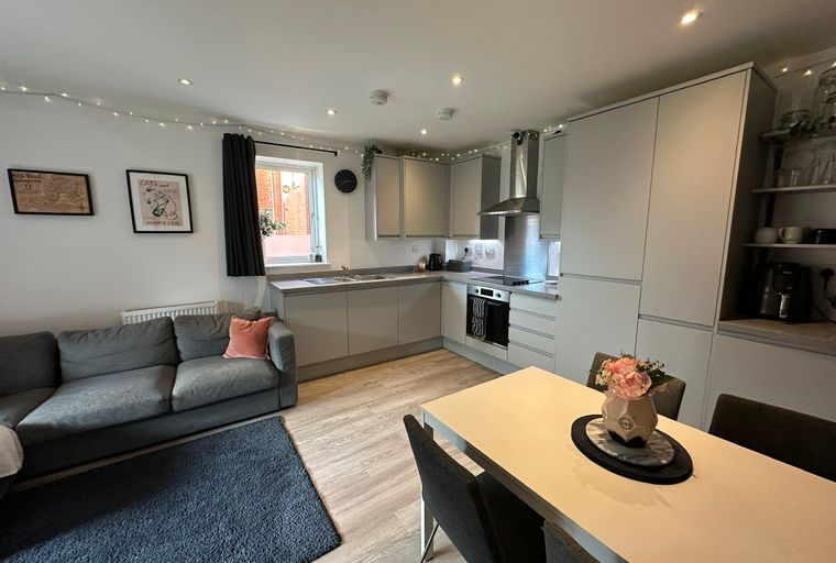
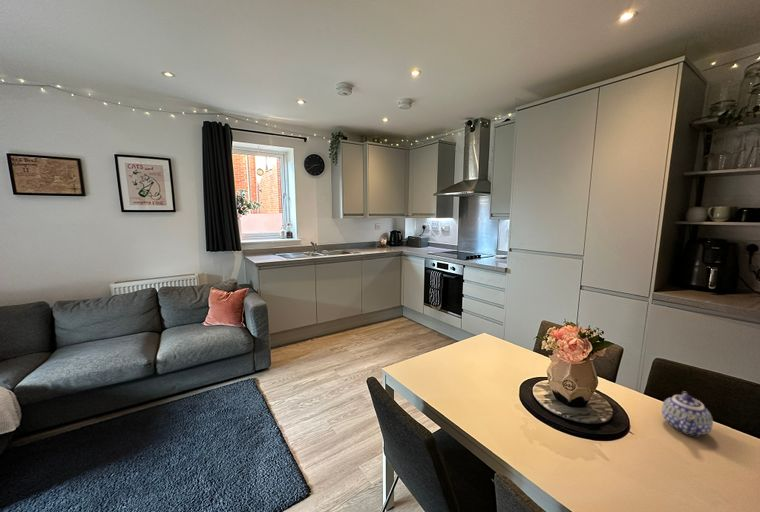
+ teapot (686, 412)
